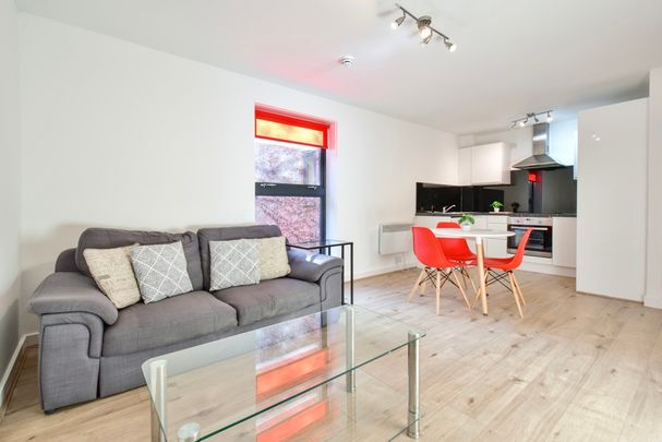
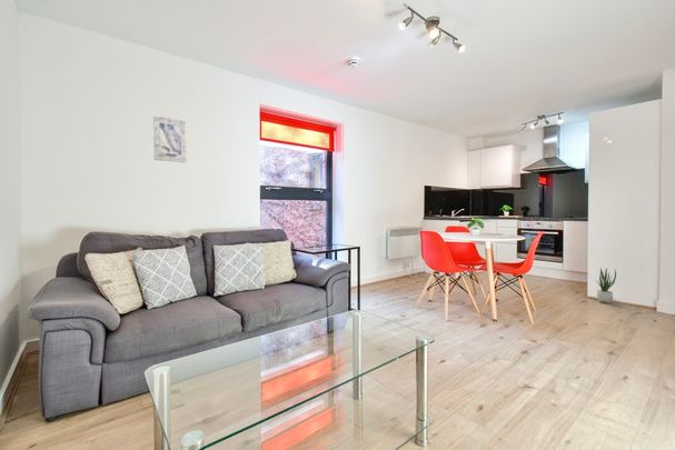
+ wall art (170, 139)
+ potted plant (606, 284)
